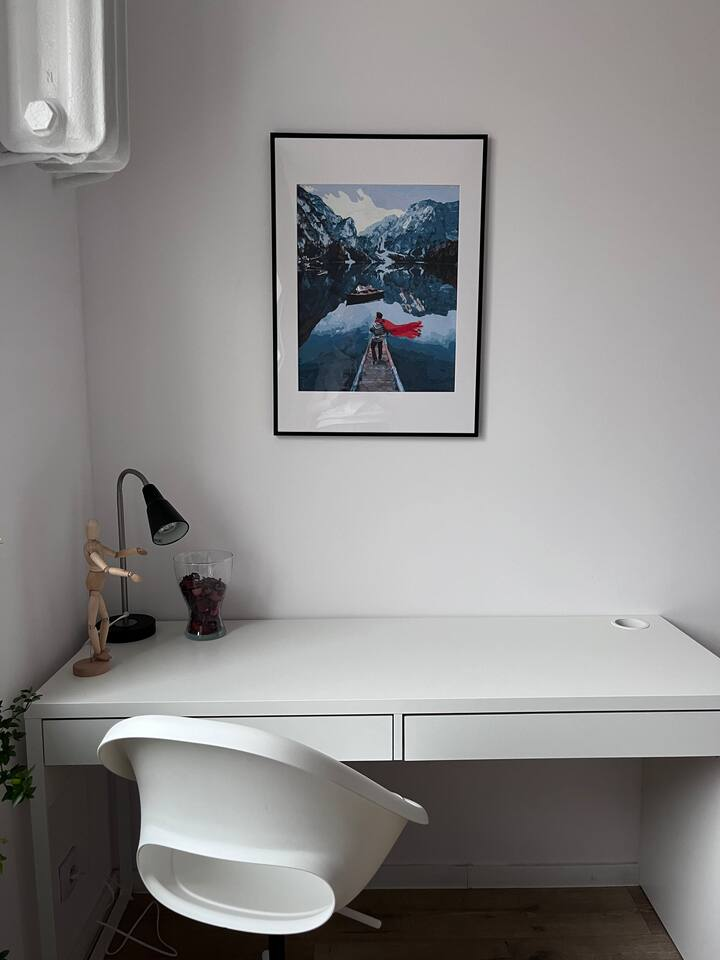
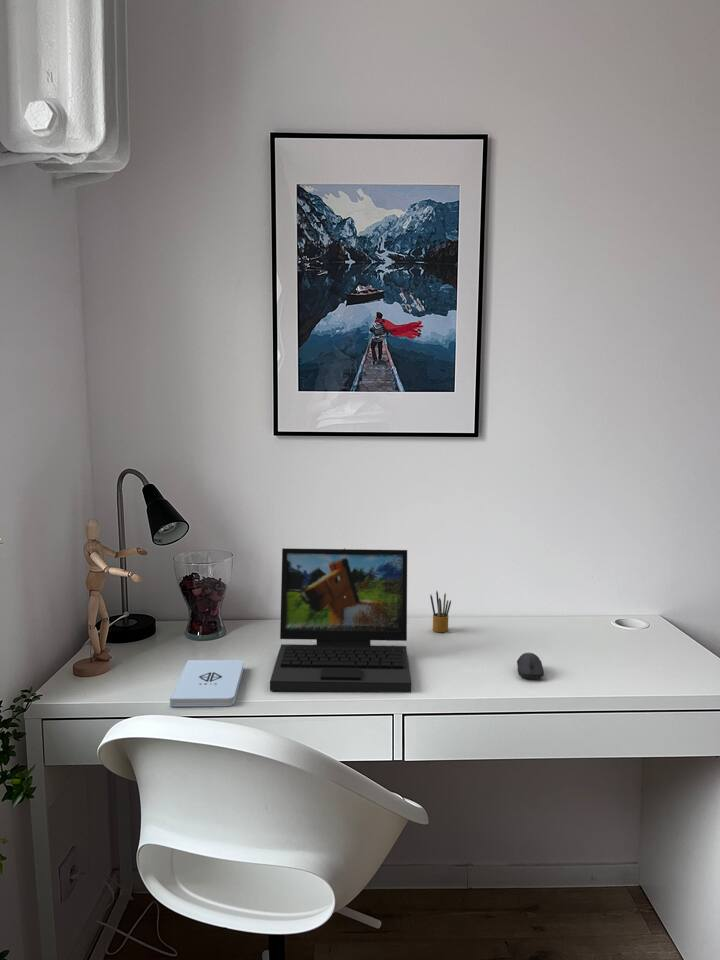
+ computer mouse (529, 664)
+ pencil box (440, 611)
+ notepad (209, 681)
+ laptop (342, 613)
